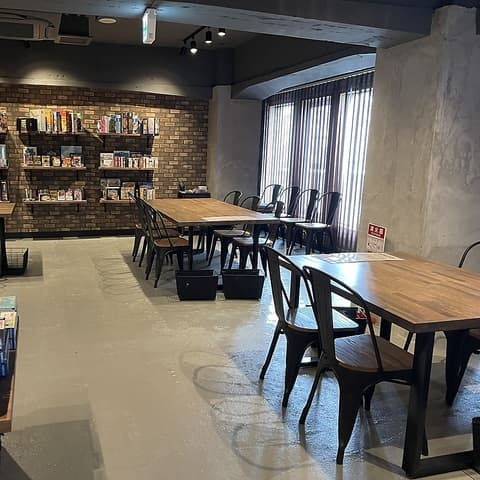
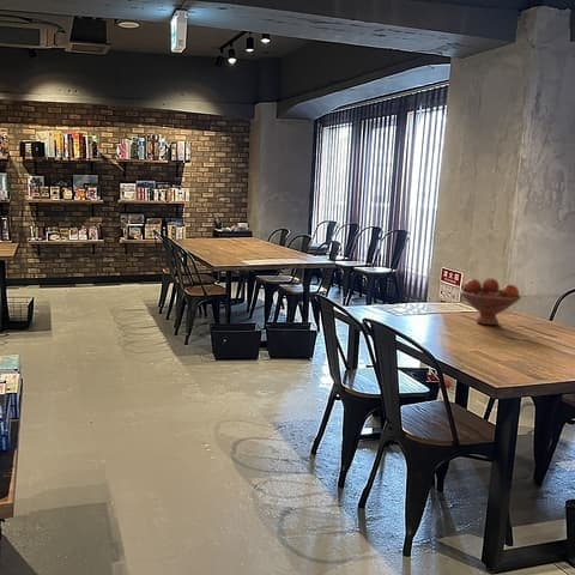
+ fruit bowl (489, 302)
